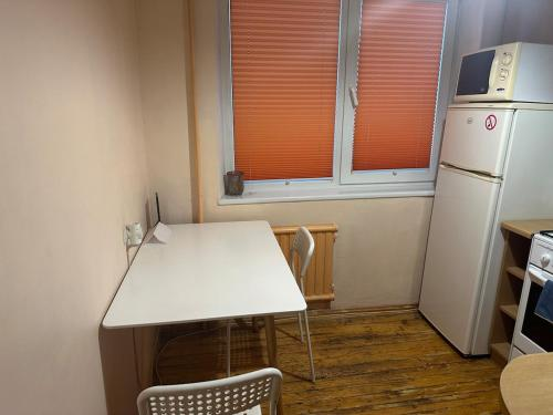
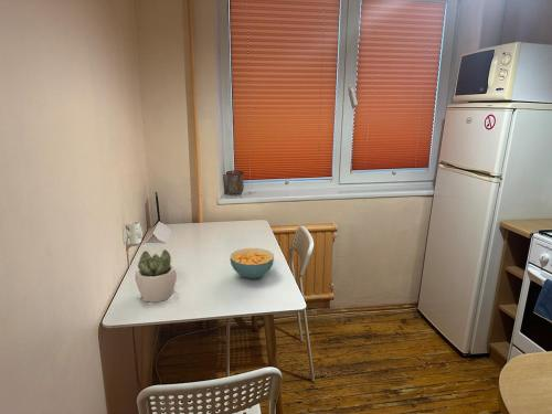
+ succulent plant (156, 274)
+ cereal bowl (252, 266)
